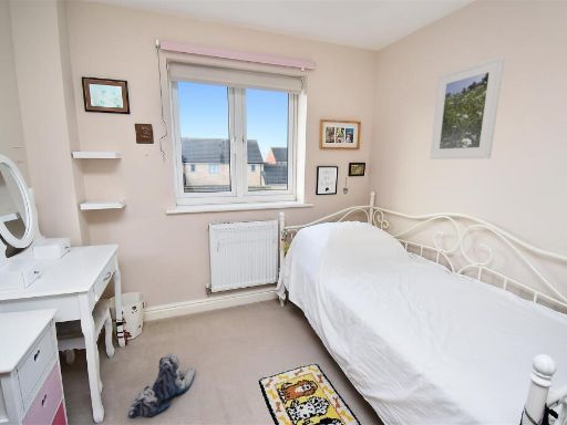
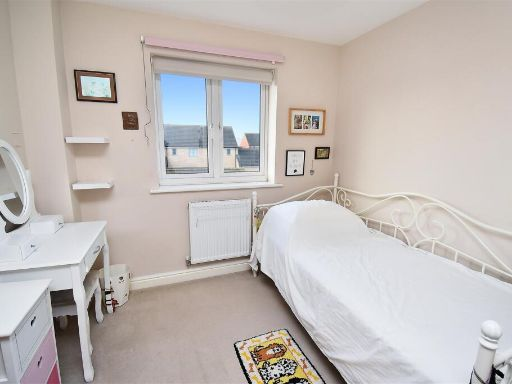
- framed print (462, 114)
- plush toy (163, 375)
